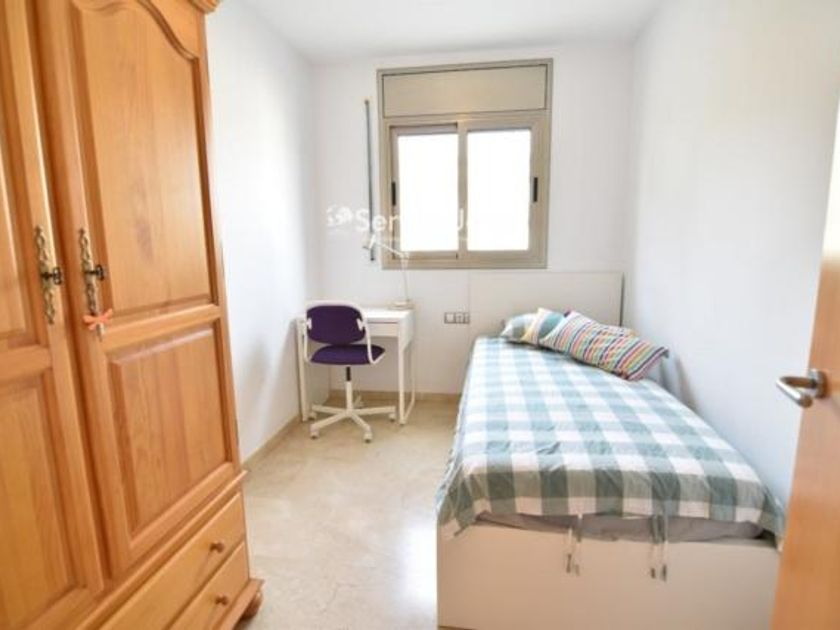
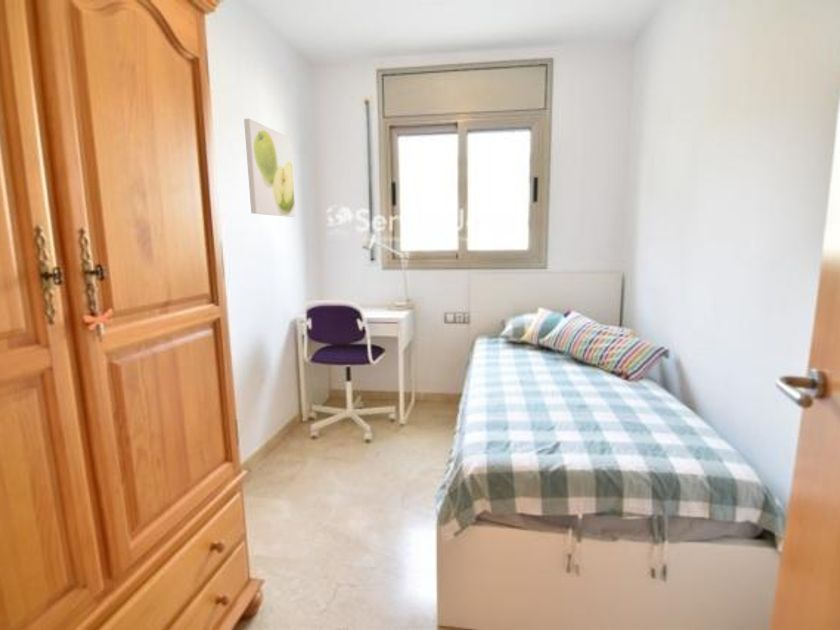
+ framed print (272, 172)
